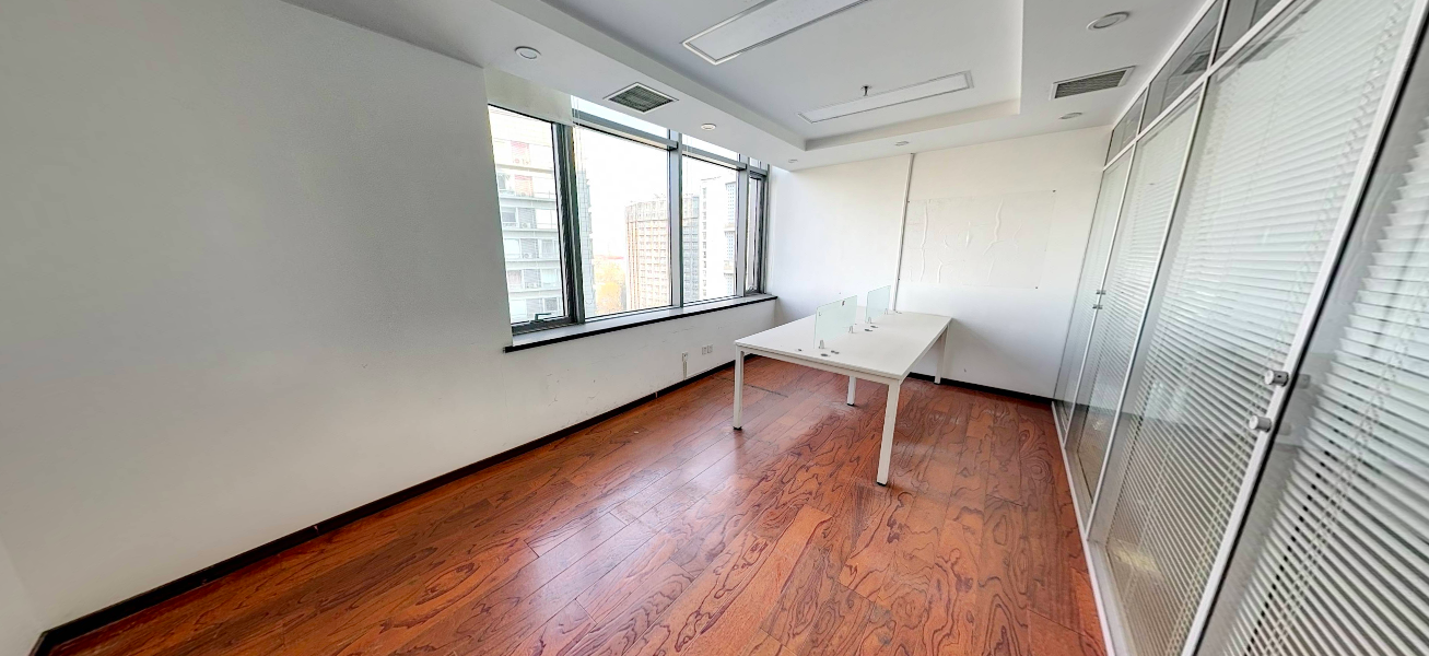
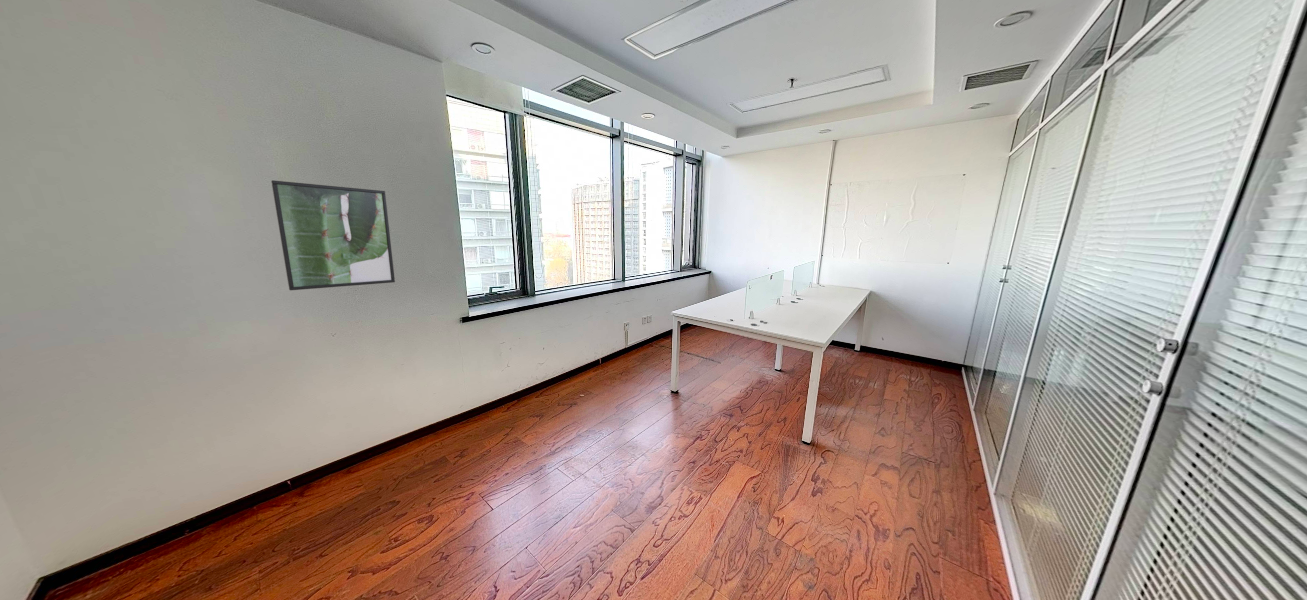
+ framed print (340, 237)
